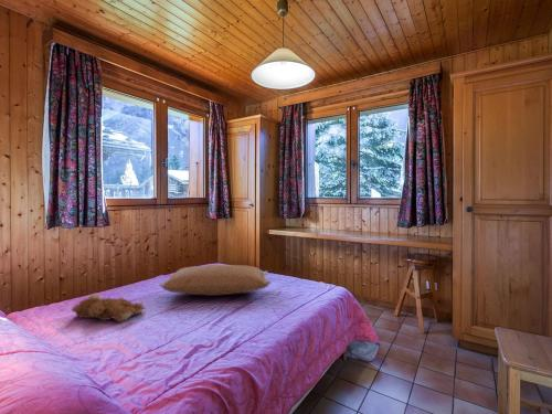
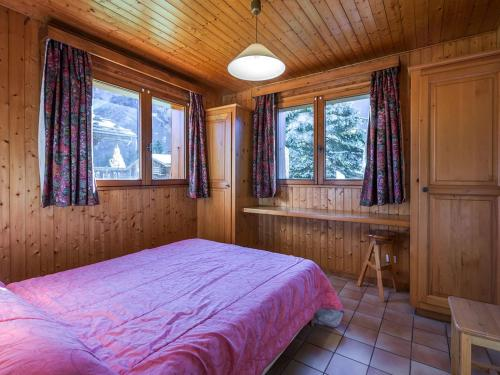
- teddy bear (109, 306)
- pillow (217, 280)
